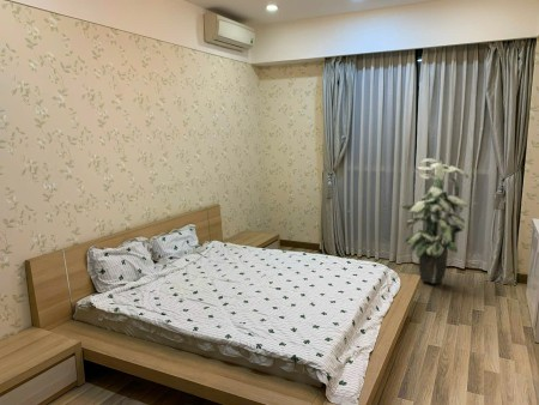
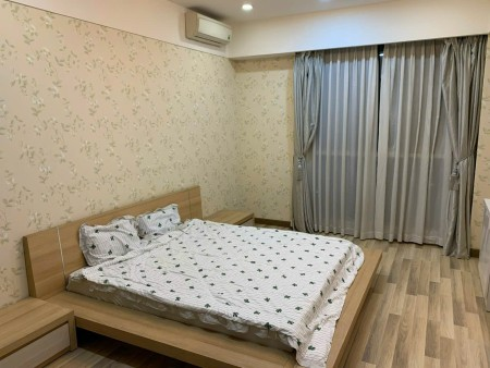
- indoor plant (431, 220)
